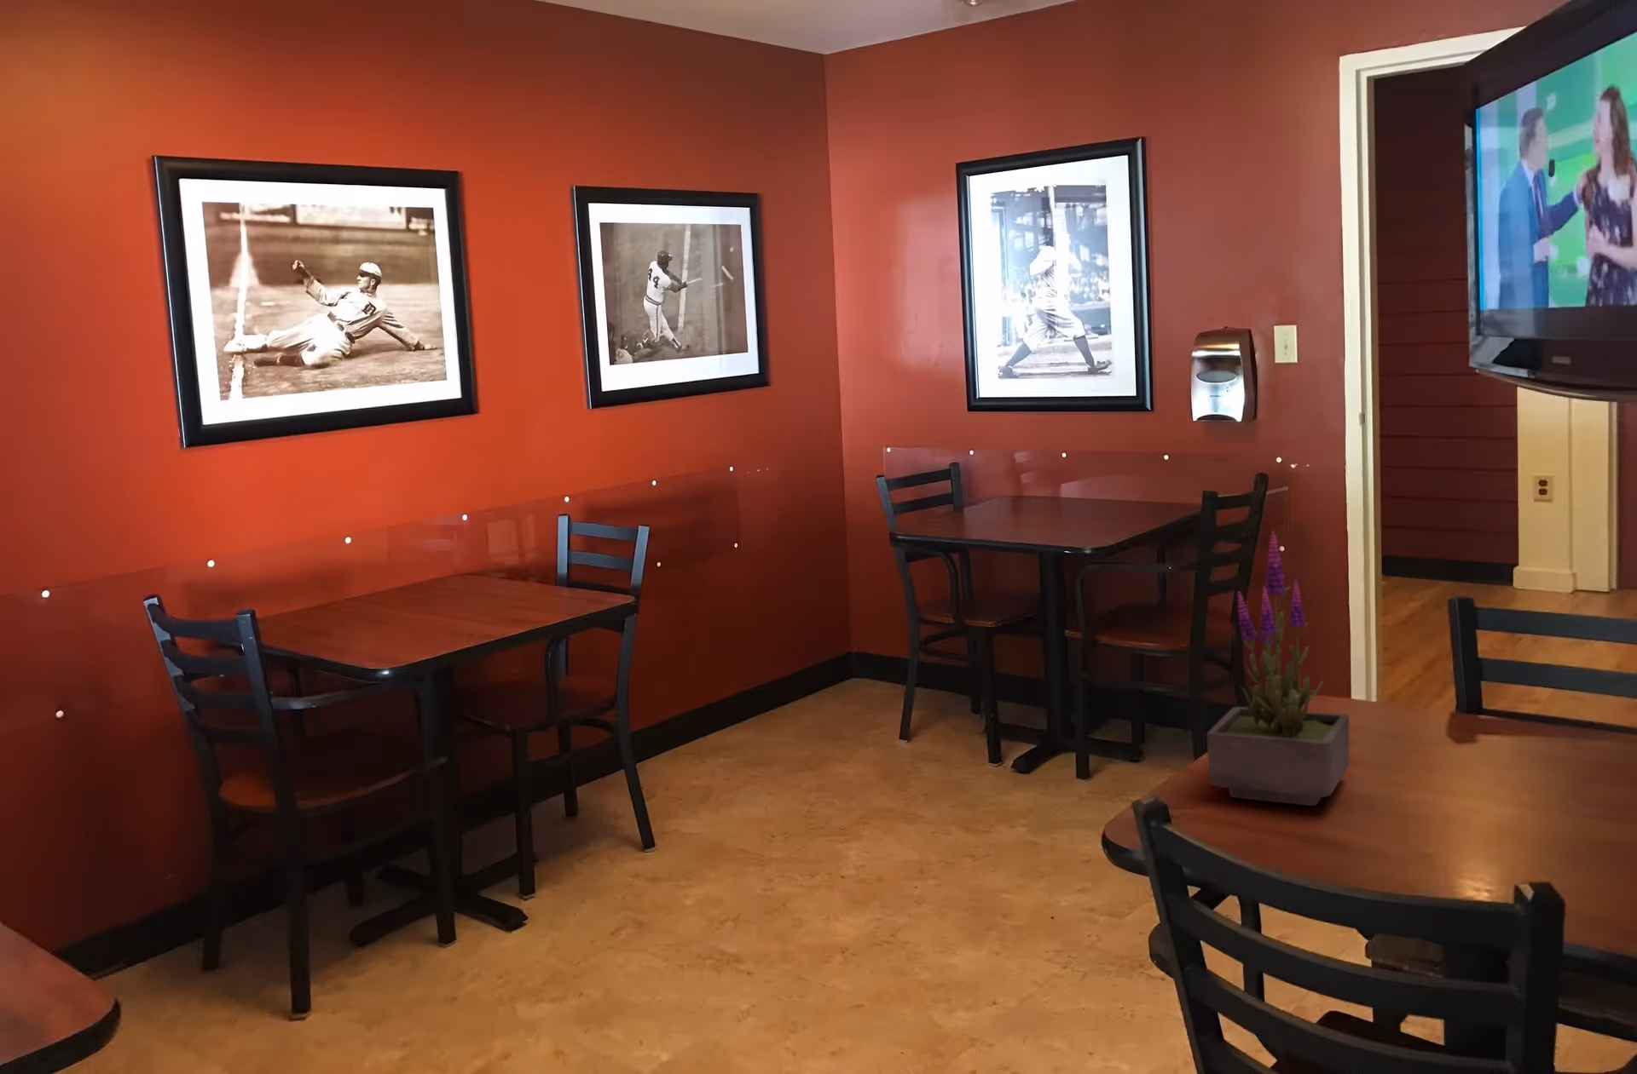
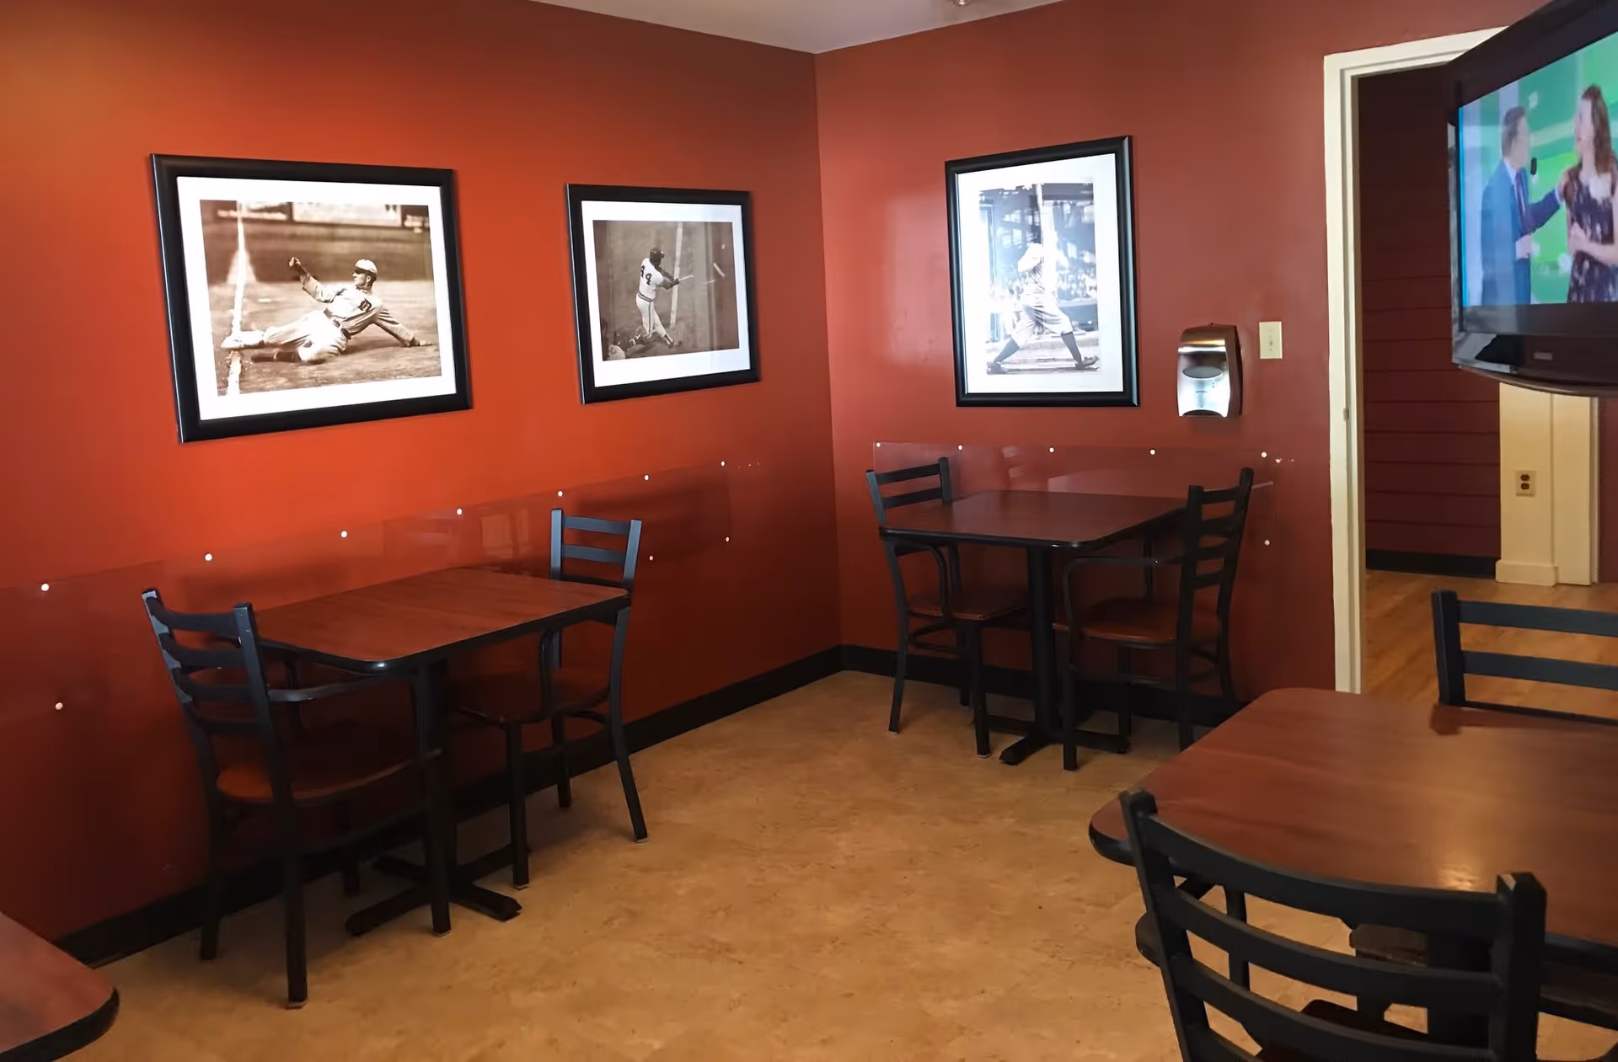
- potted plant (1277, 660)
